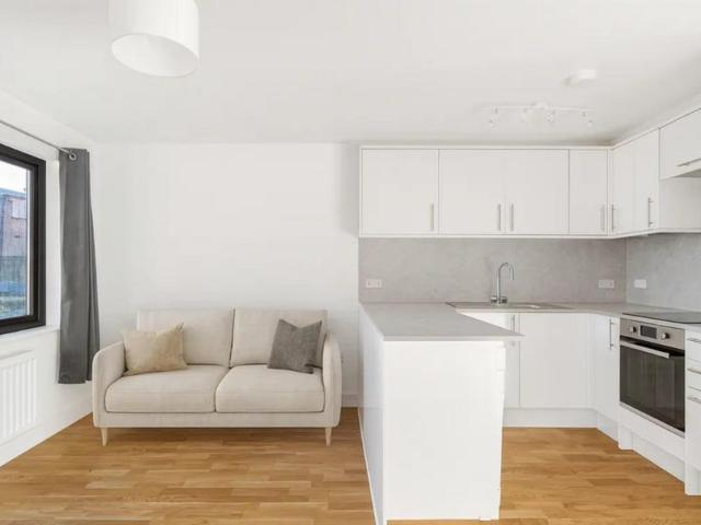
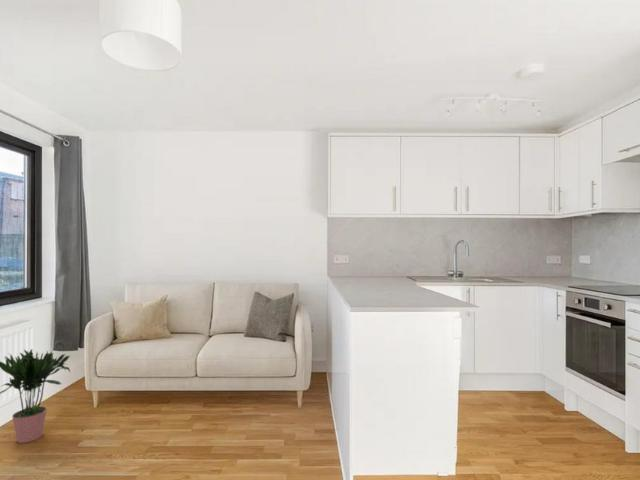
+ potted plant (31, 390)
